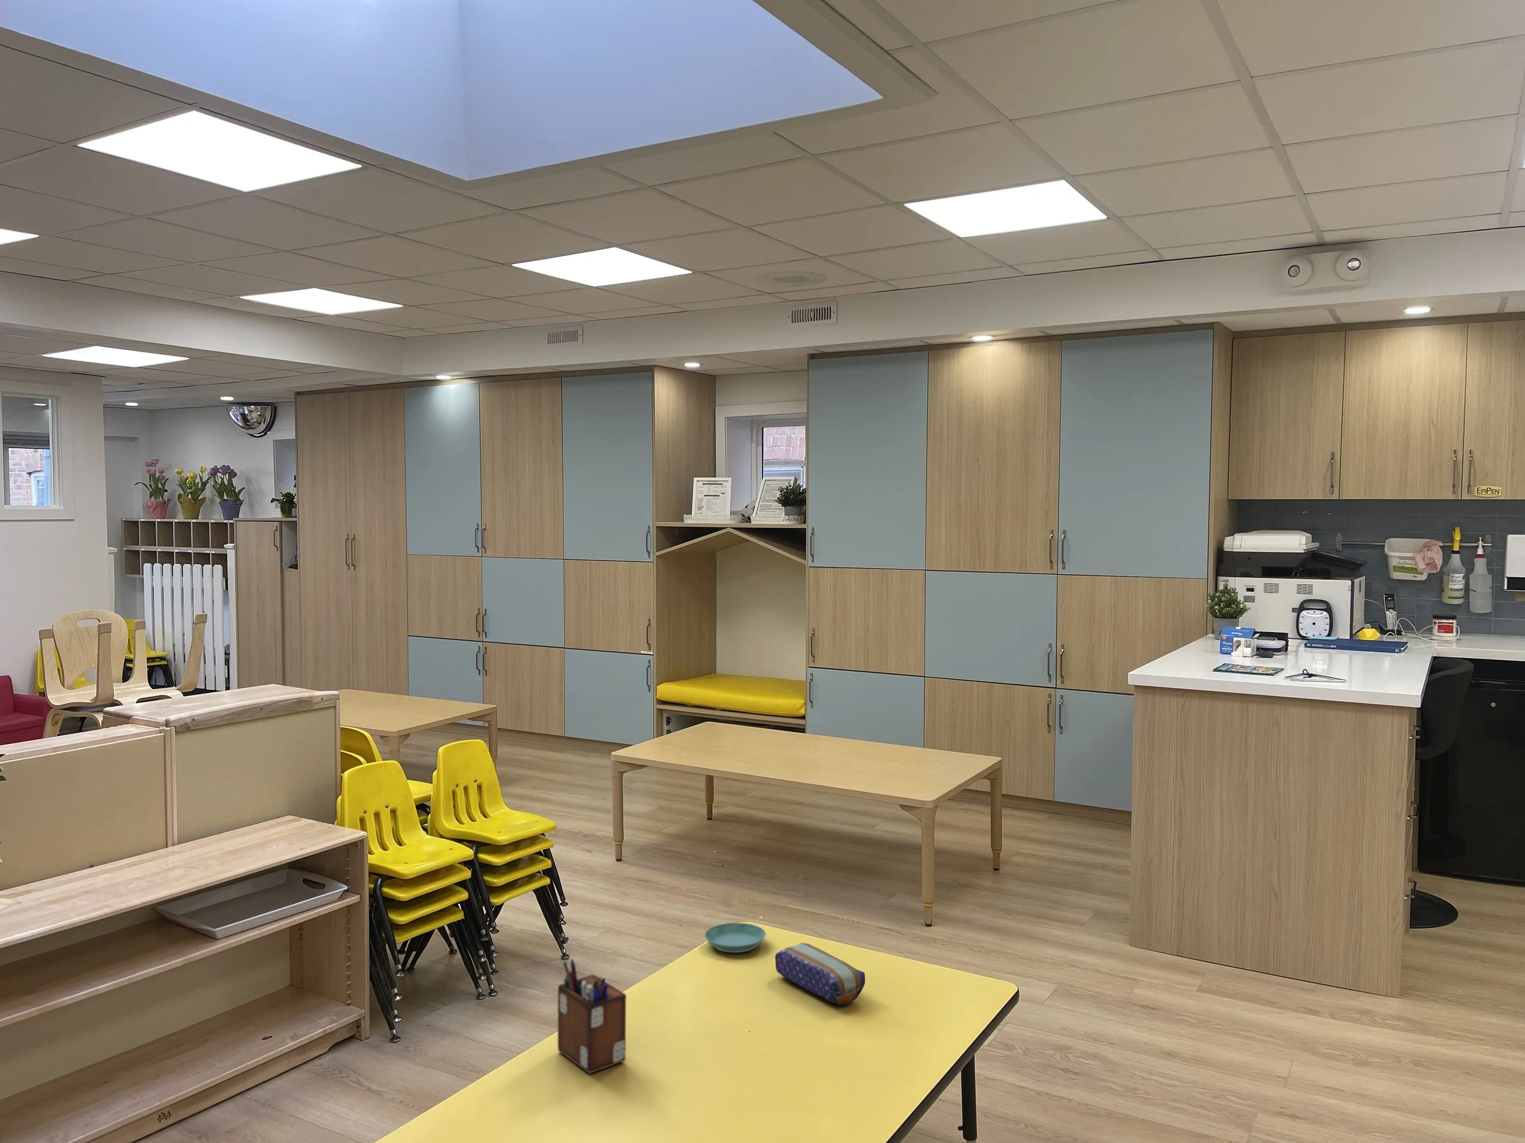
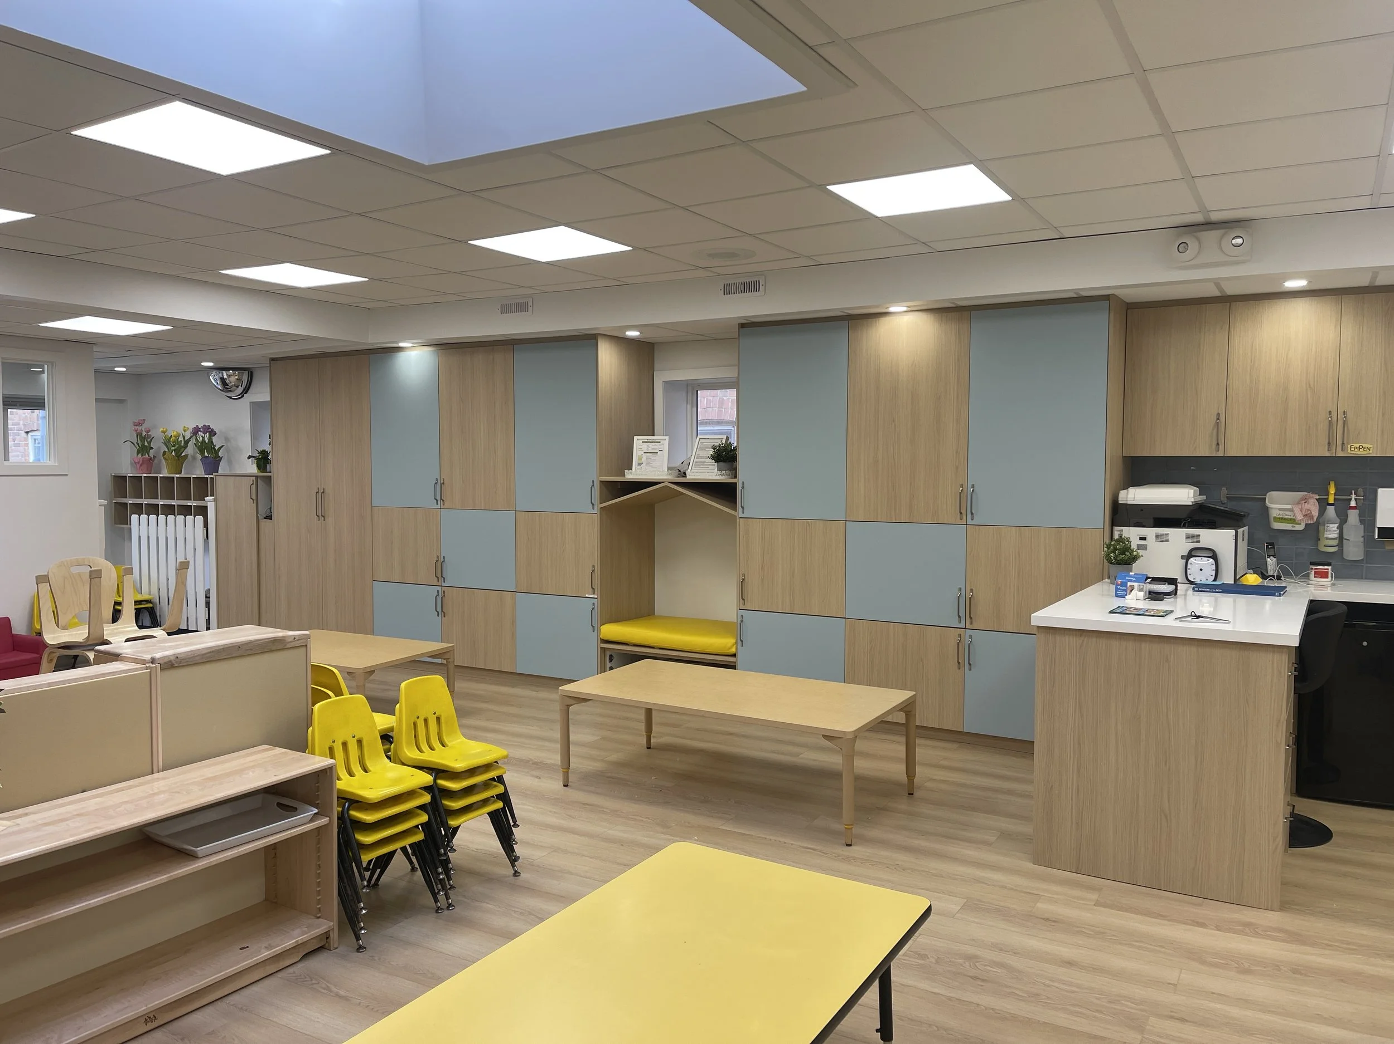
- desk organizer (591, 1010)
- saucer (735, 939)
- pencil case (819, 971)
